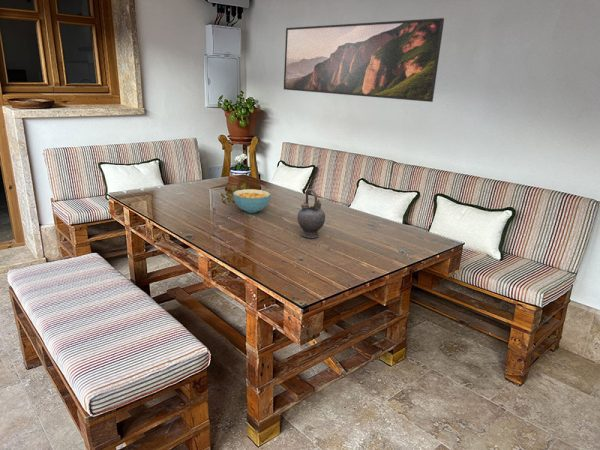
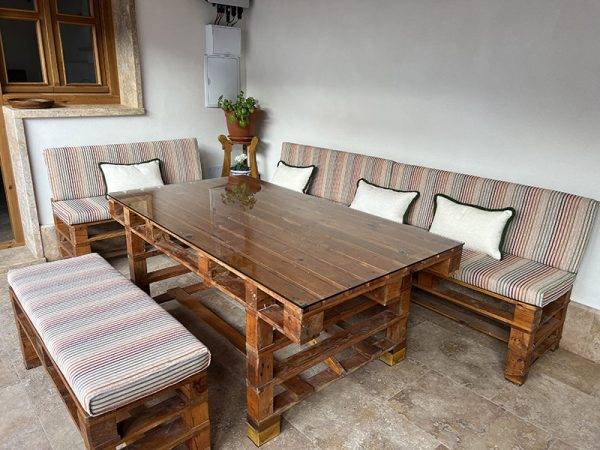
- cereal bowl (251, 202)
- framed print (349, 60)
- teapot (310, 211)
